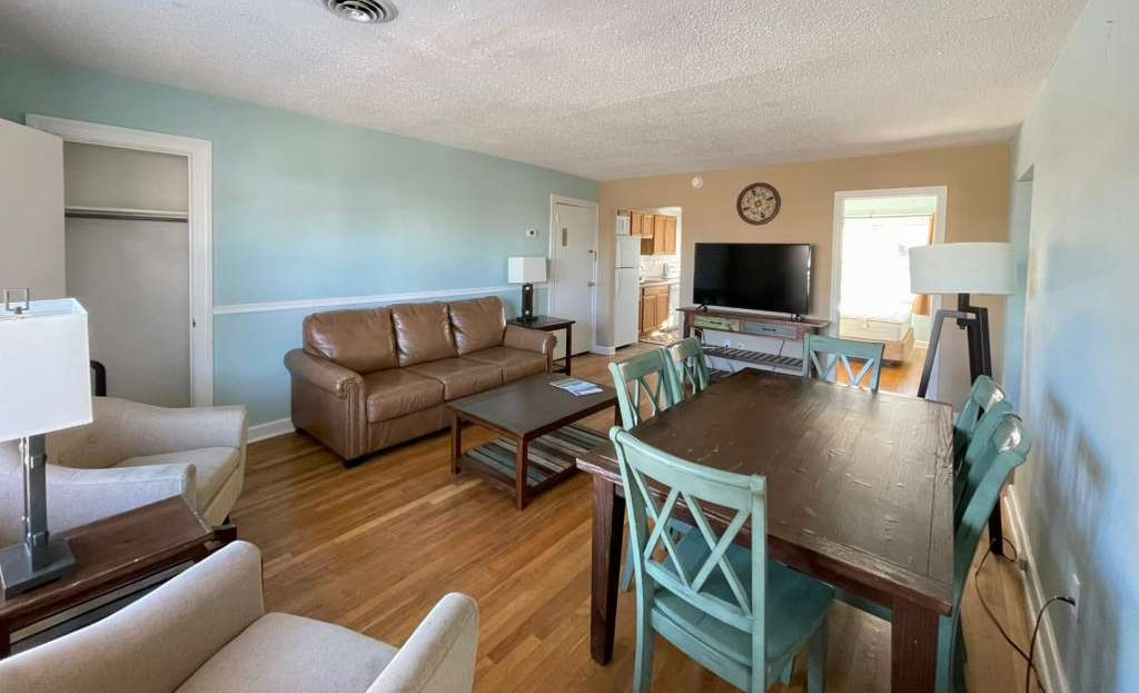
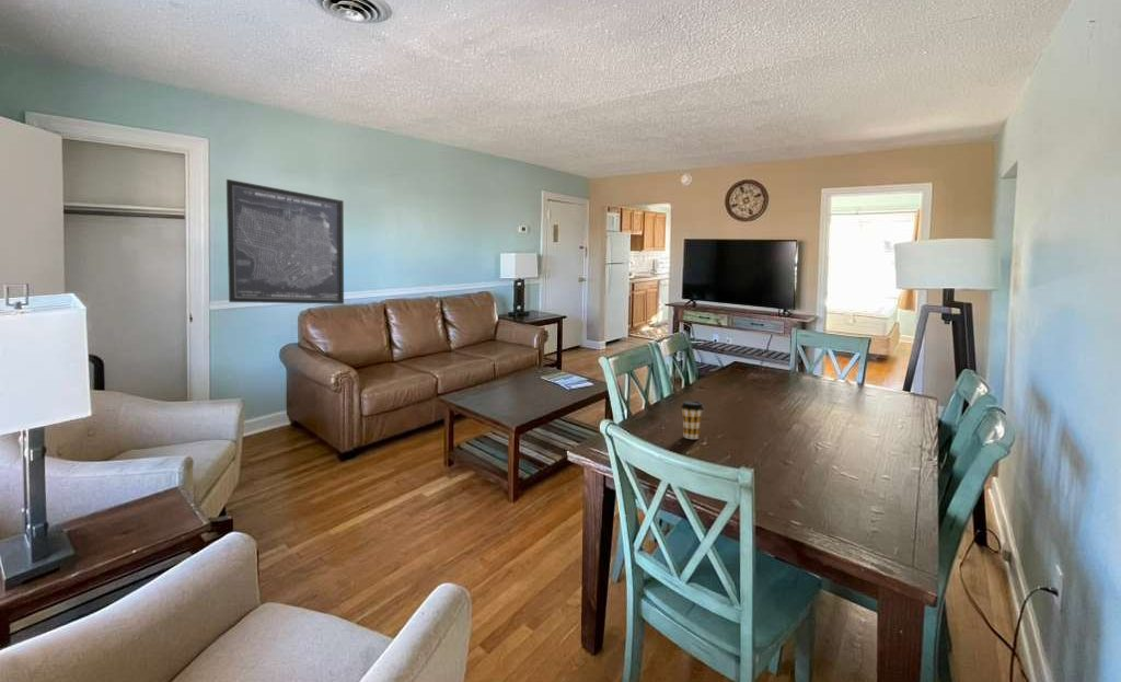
+ coffee cup (692, 419)
+ wall art (290, 247)
